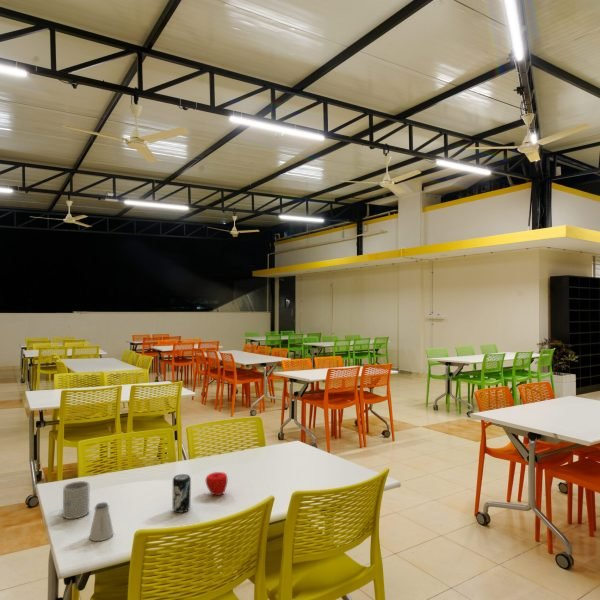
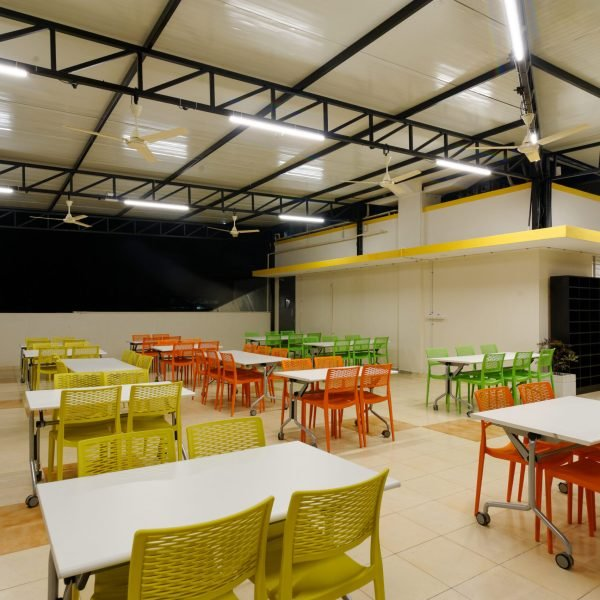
- apple (216, 483)
- beverage can (181, 493)
- saltshaker (101, 520)
- mug (75, 497)
